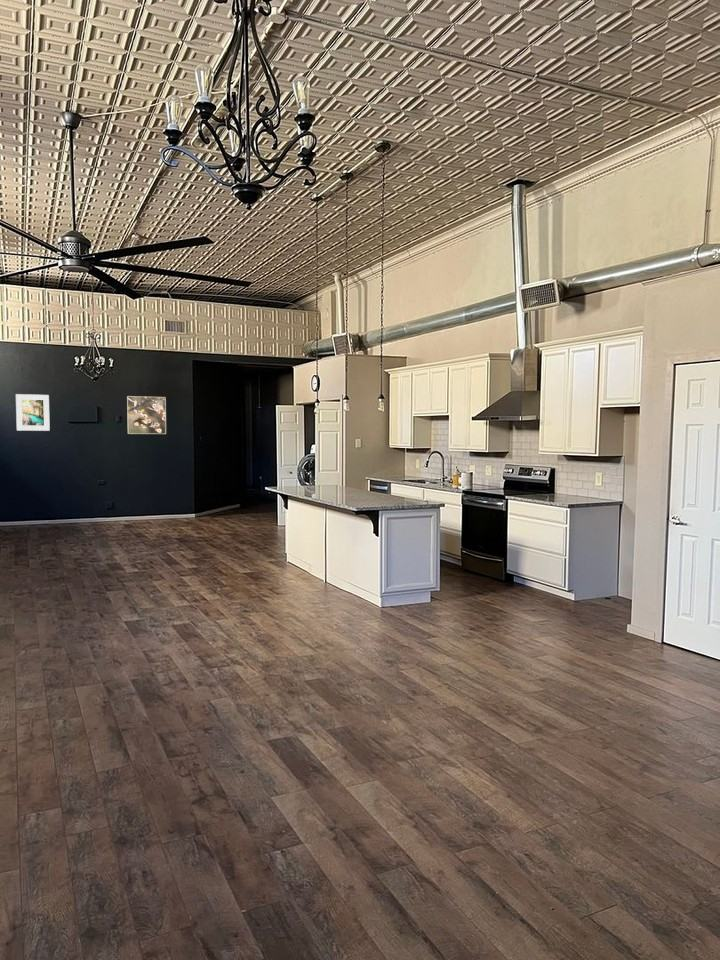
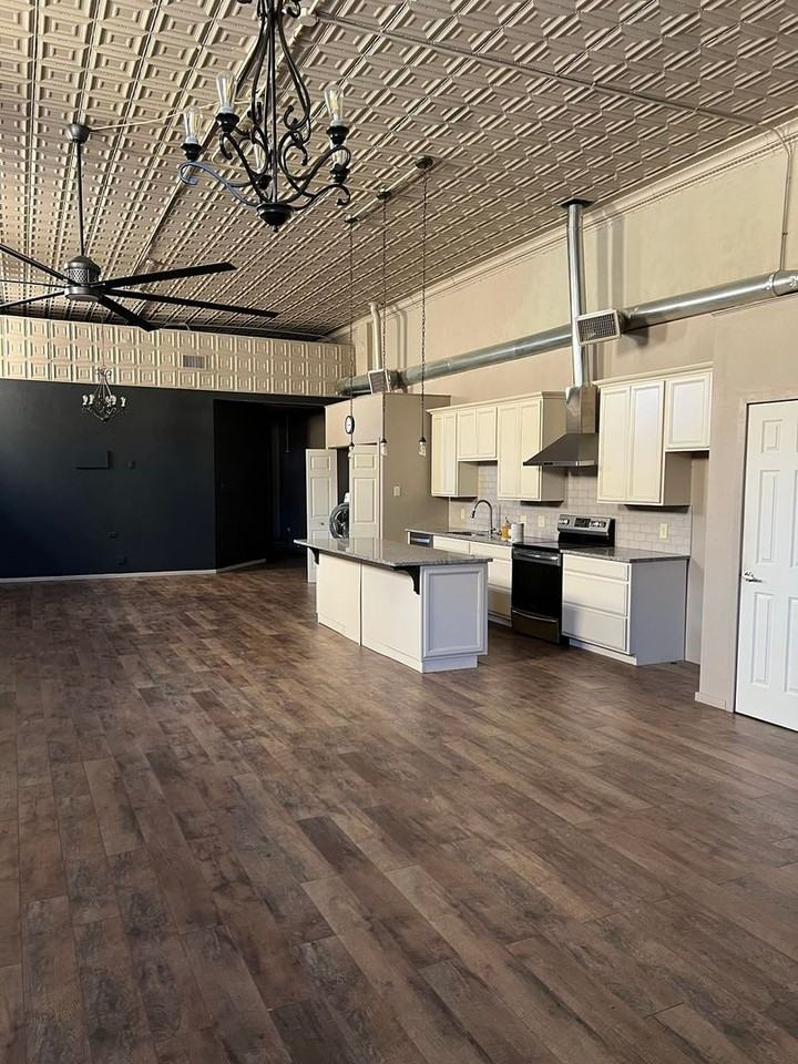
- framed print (146, 415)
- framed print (32, 412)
